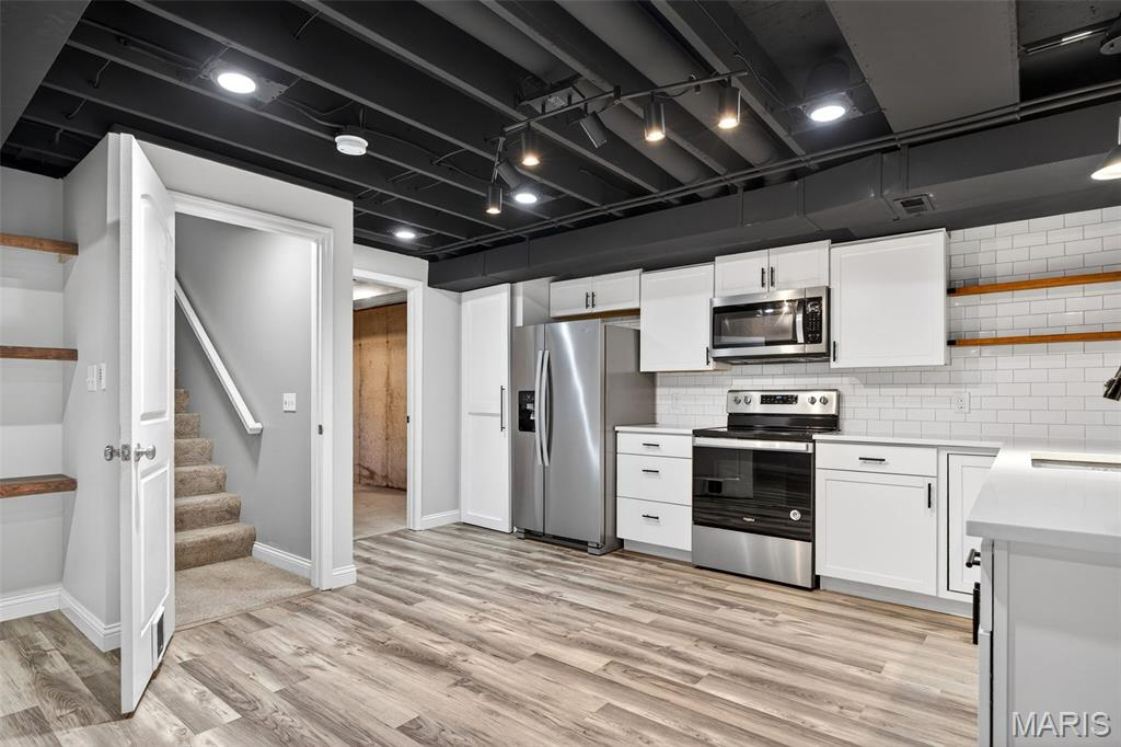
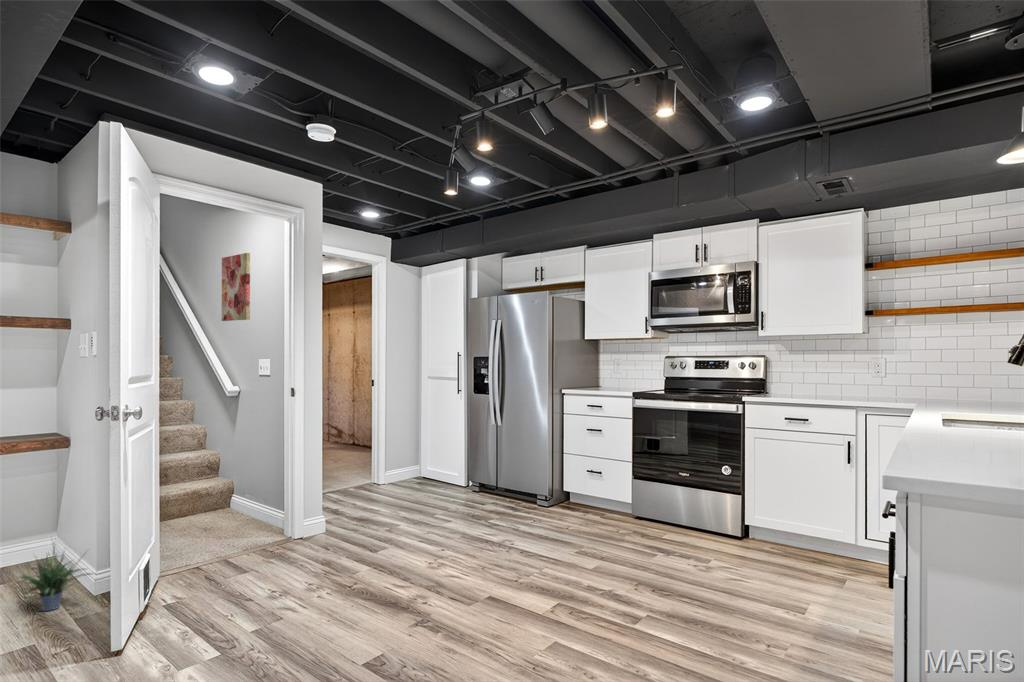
+ potted plant (55, 573)
+ wall art (235, 287)
